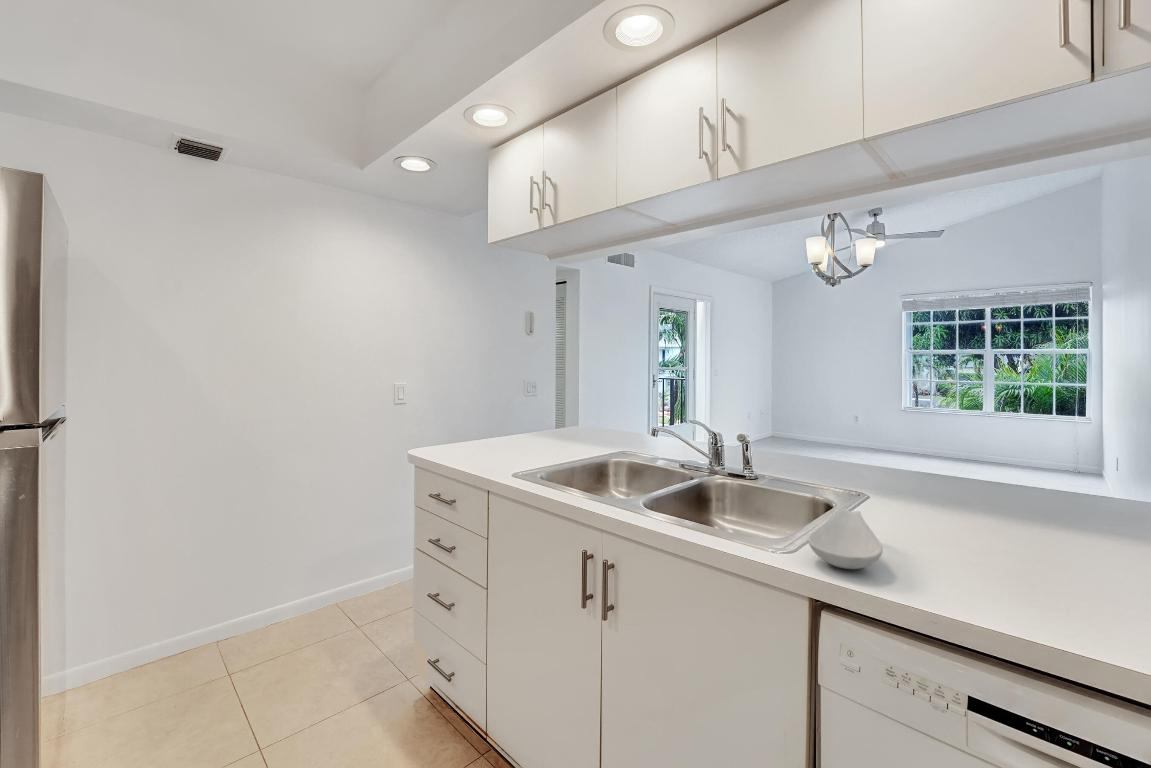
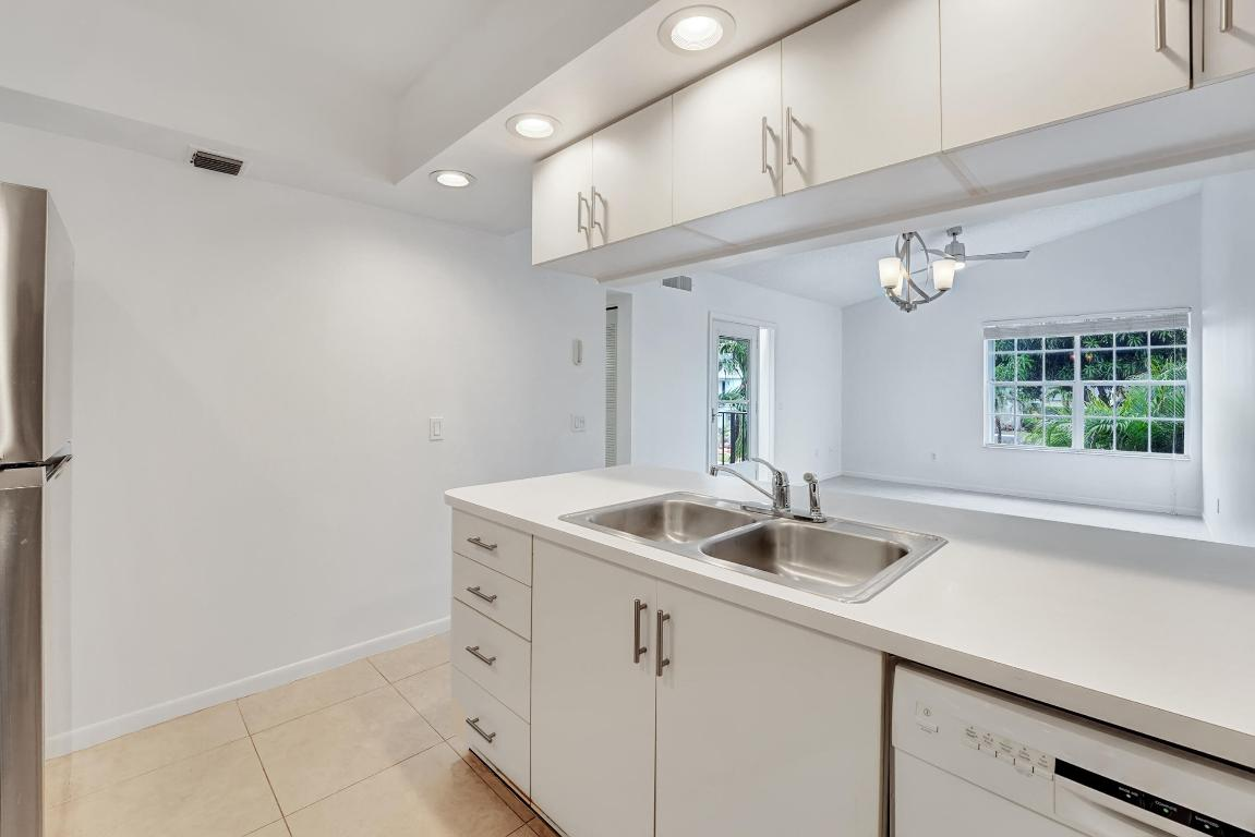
- spoon rest (846, 535)
